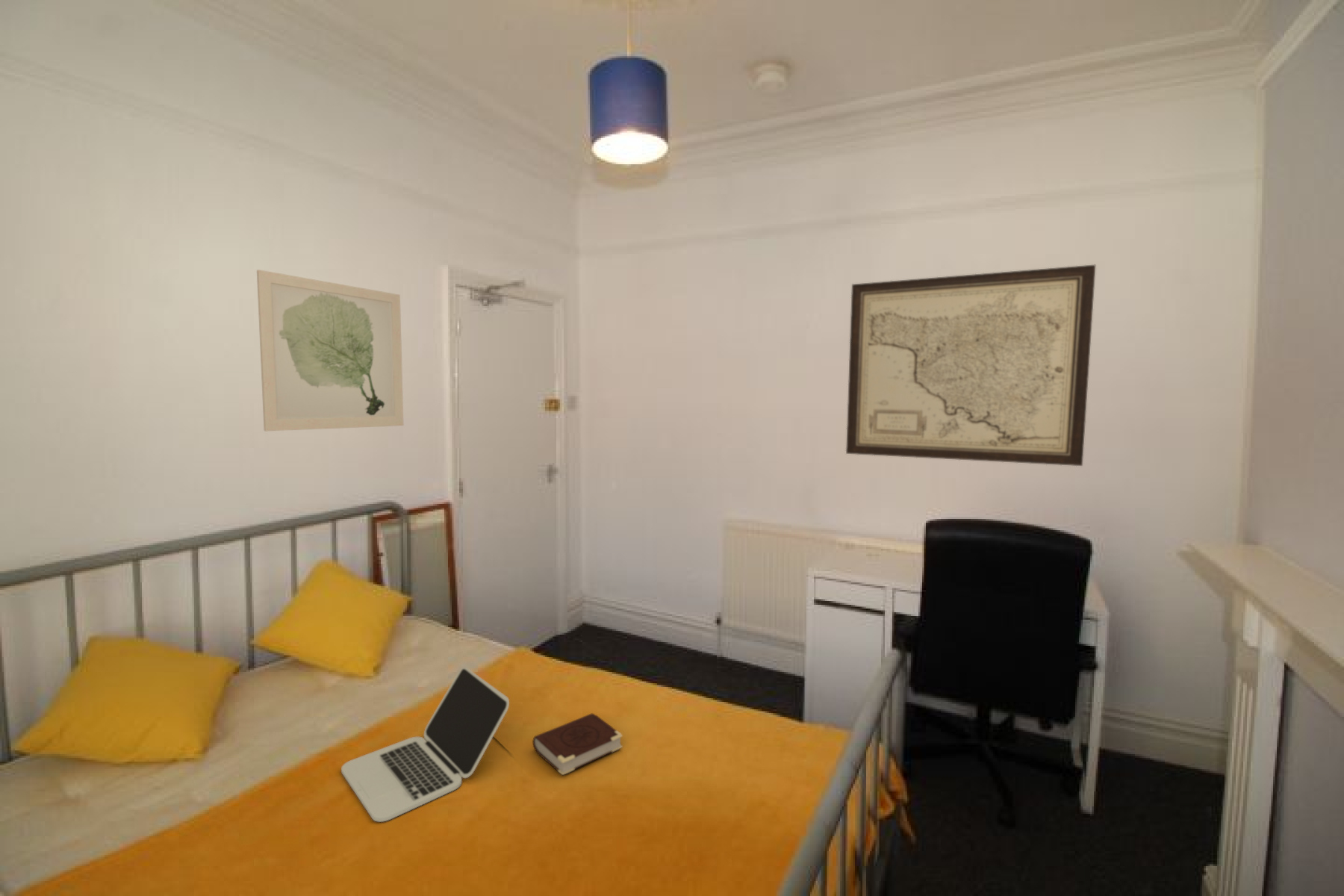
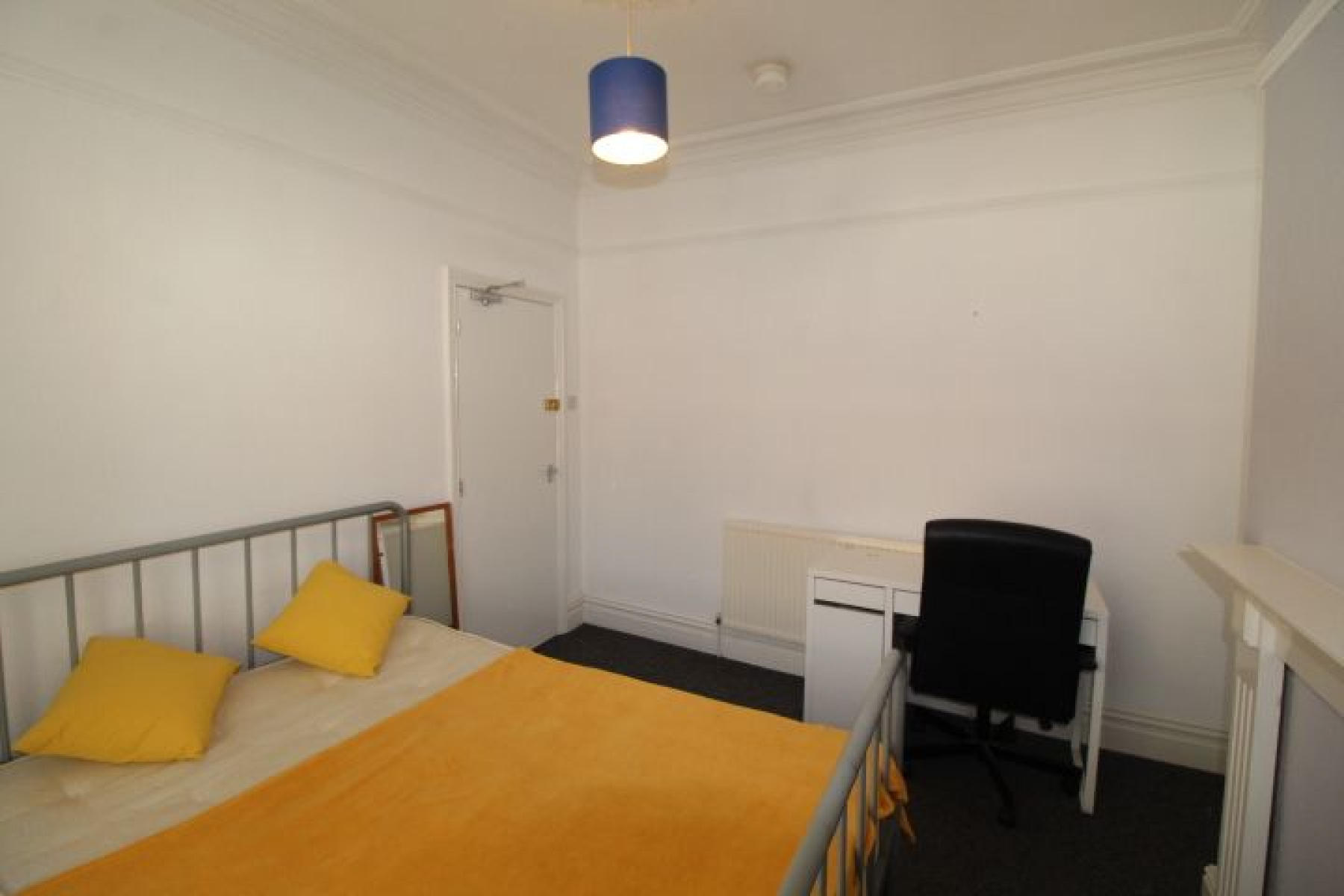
- laptop (426, 734)
- wall art (959, 368)
- wall art (338, 356)
- book (577, 741)
